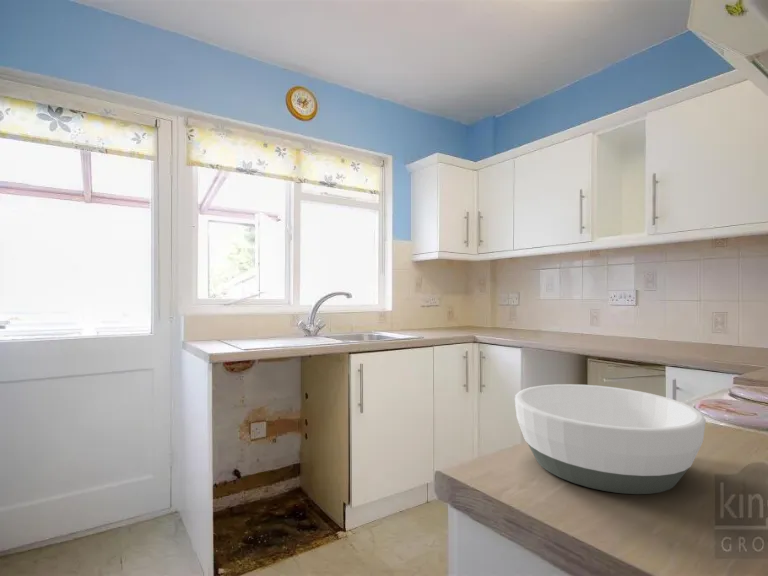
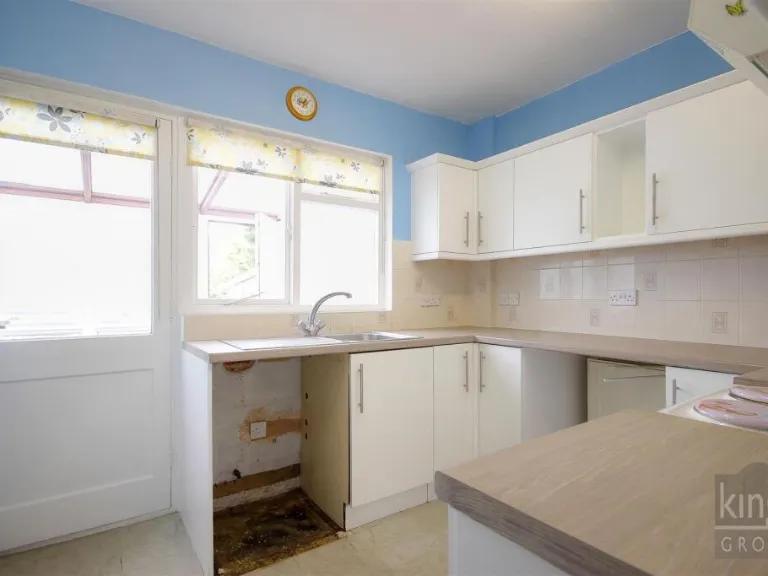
- bowl (601, 433)
